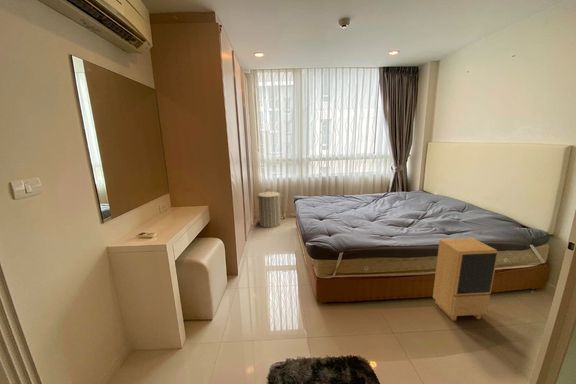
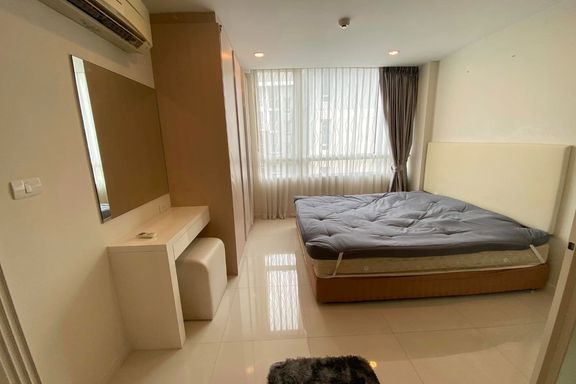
- speaker (462, 279)
- laundry hamper (269, 206)
